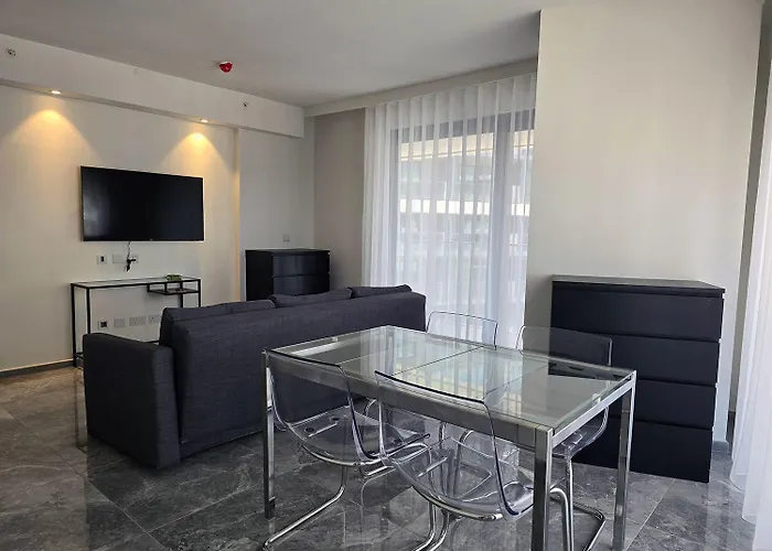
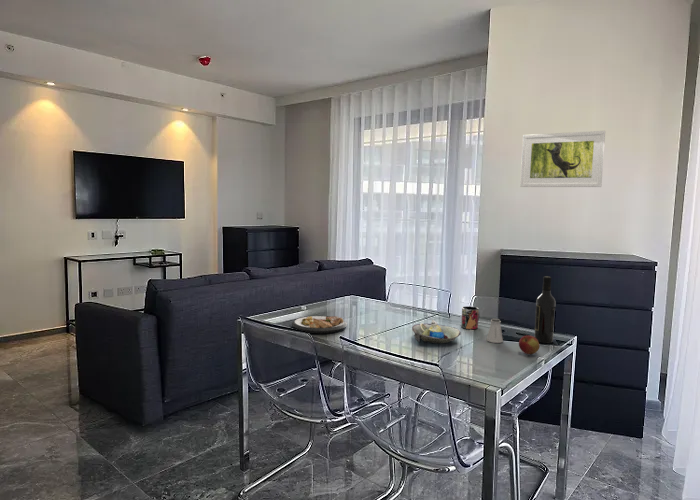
+ saltshaker (495, 329)
+ plate (319, 322)
+ decorative bowl (430, 330)
+ apple (529, 344)
+ wine bottle (545, 309)
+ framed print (560, 160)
+ mug (471, 317)
